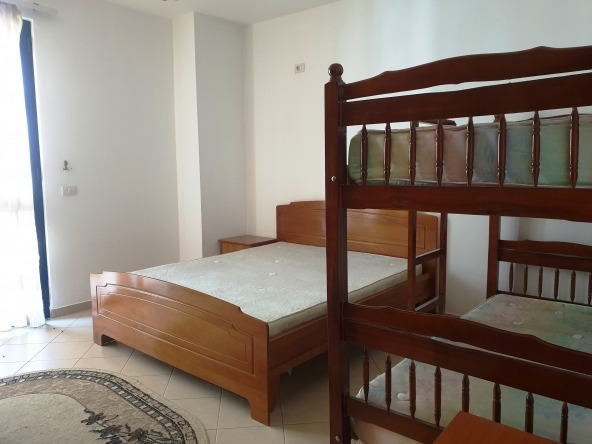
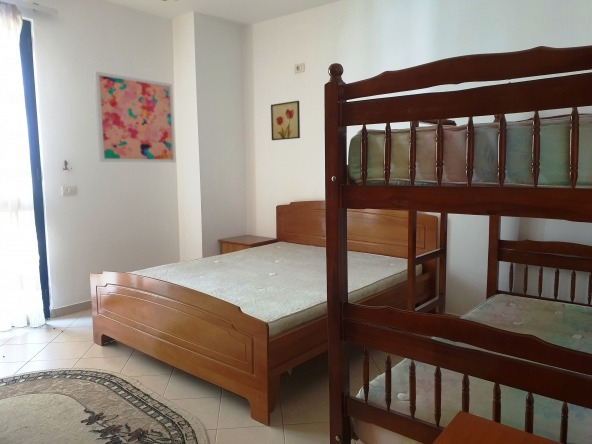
+ wall art (137, 120)
+ wall art (285, 121)
